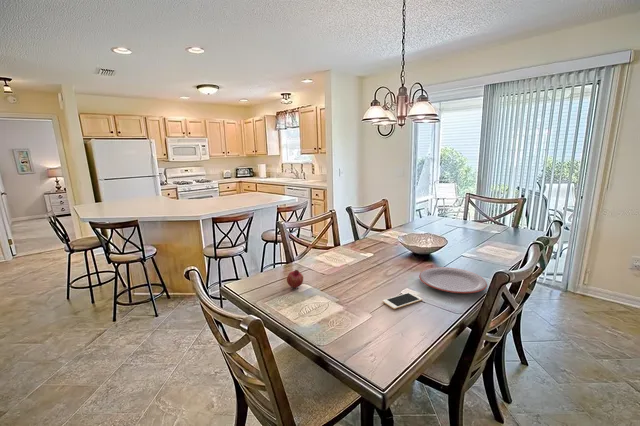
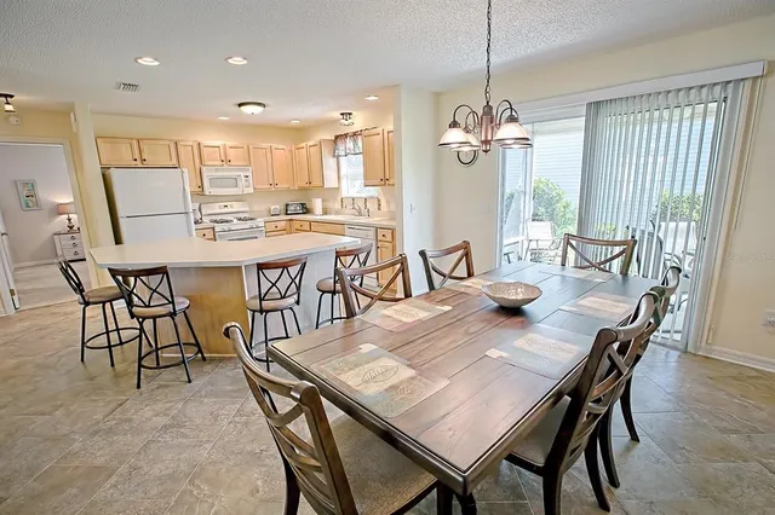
- fruit (295, 278)
- plate (451, 280)
- cell phone (402, 300)
